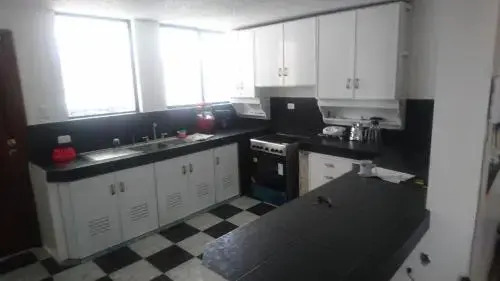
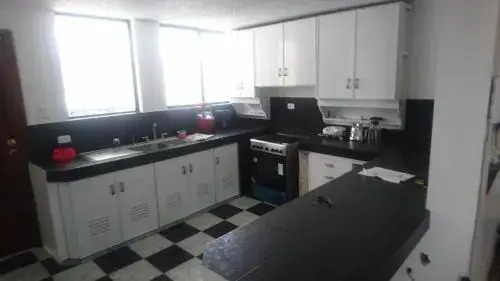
- mug (368, 168)
